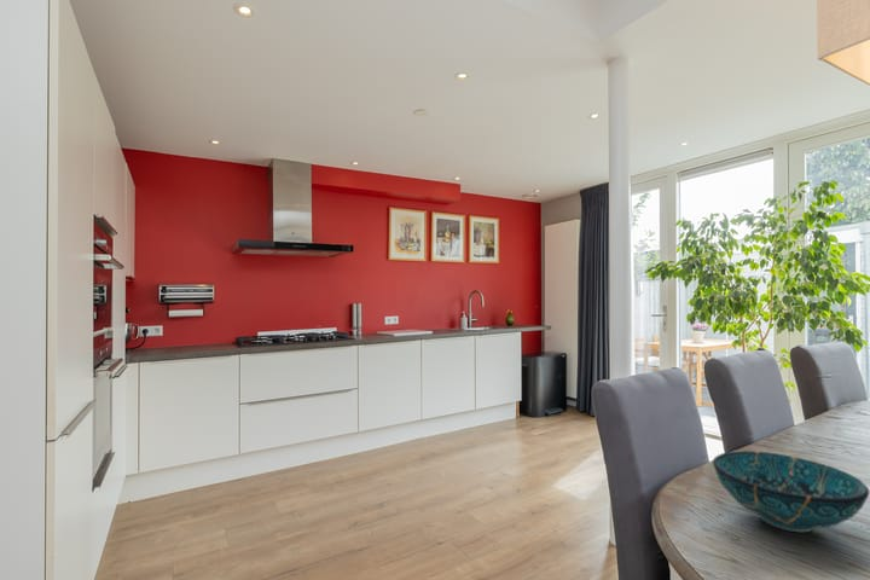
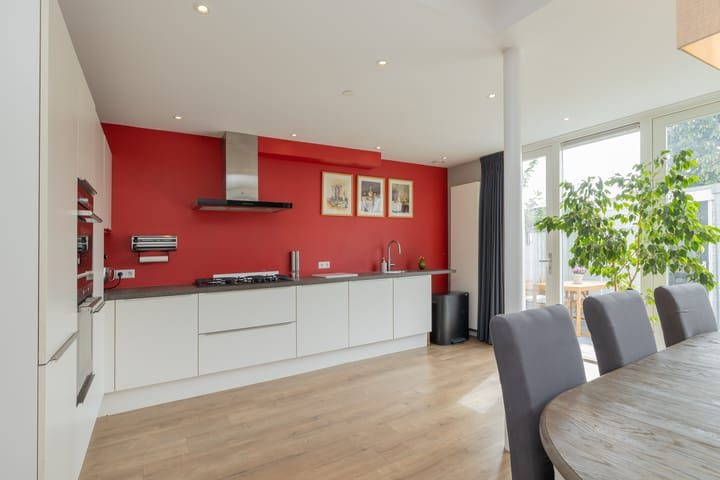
- decorative bowl (784, 495)
